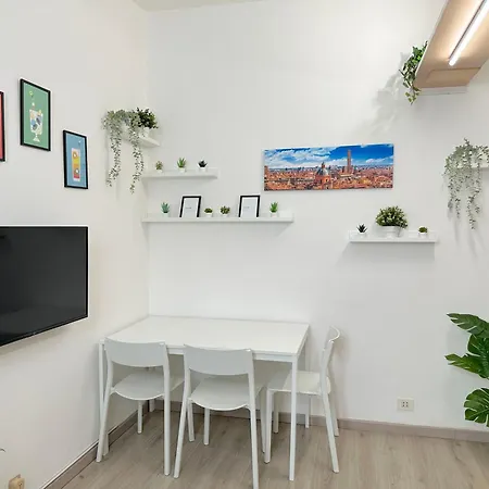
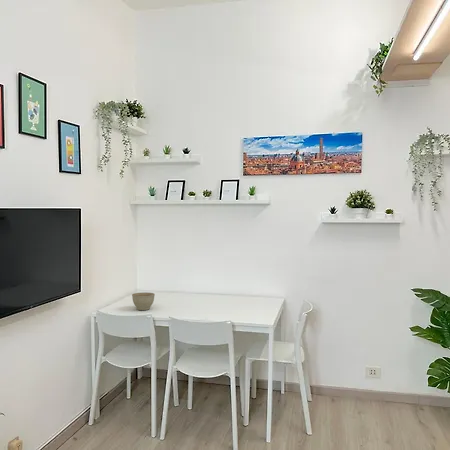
+ planter bowl (143, 301)
